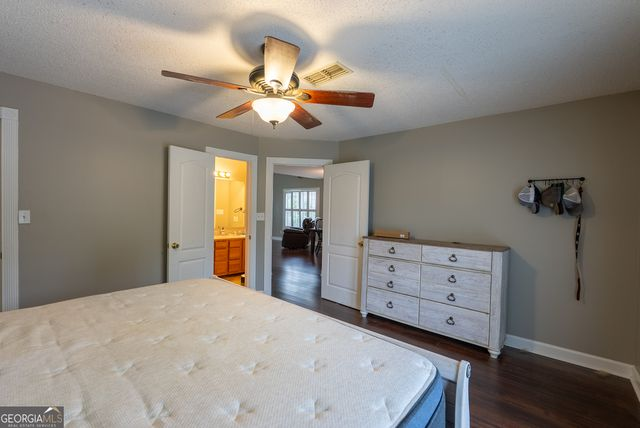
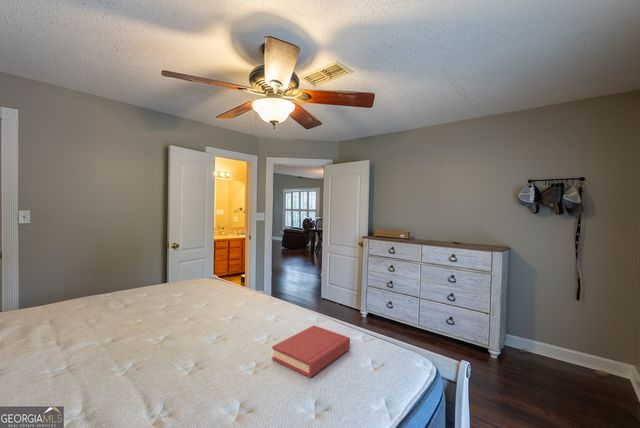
+ hardback book (312, 348)
